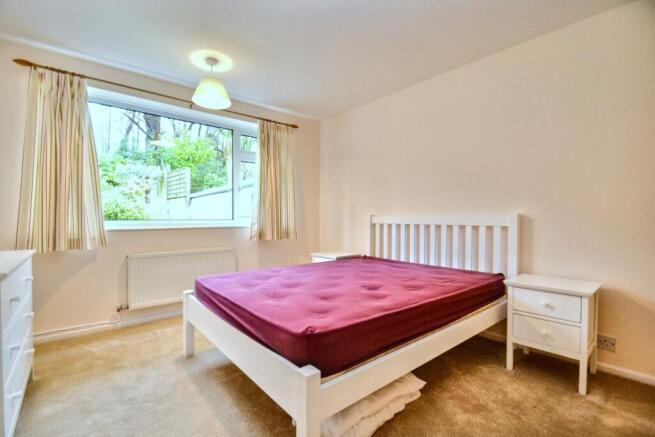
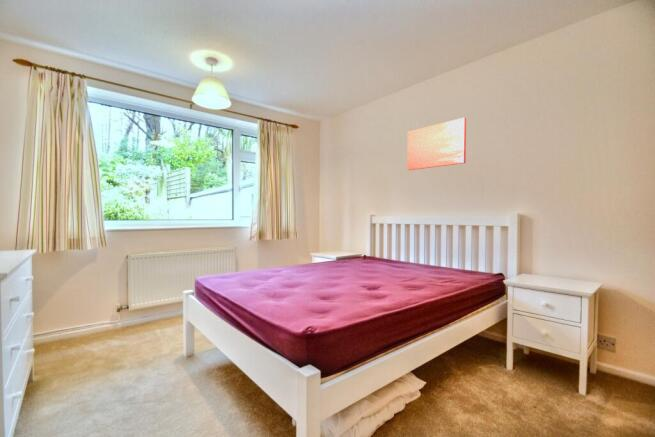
+ wall art (434, 146)
